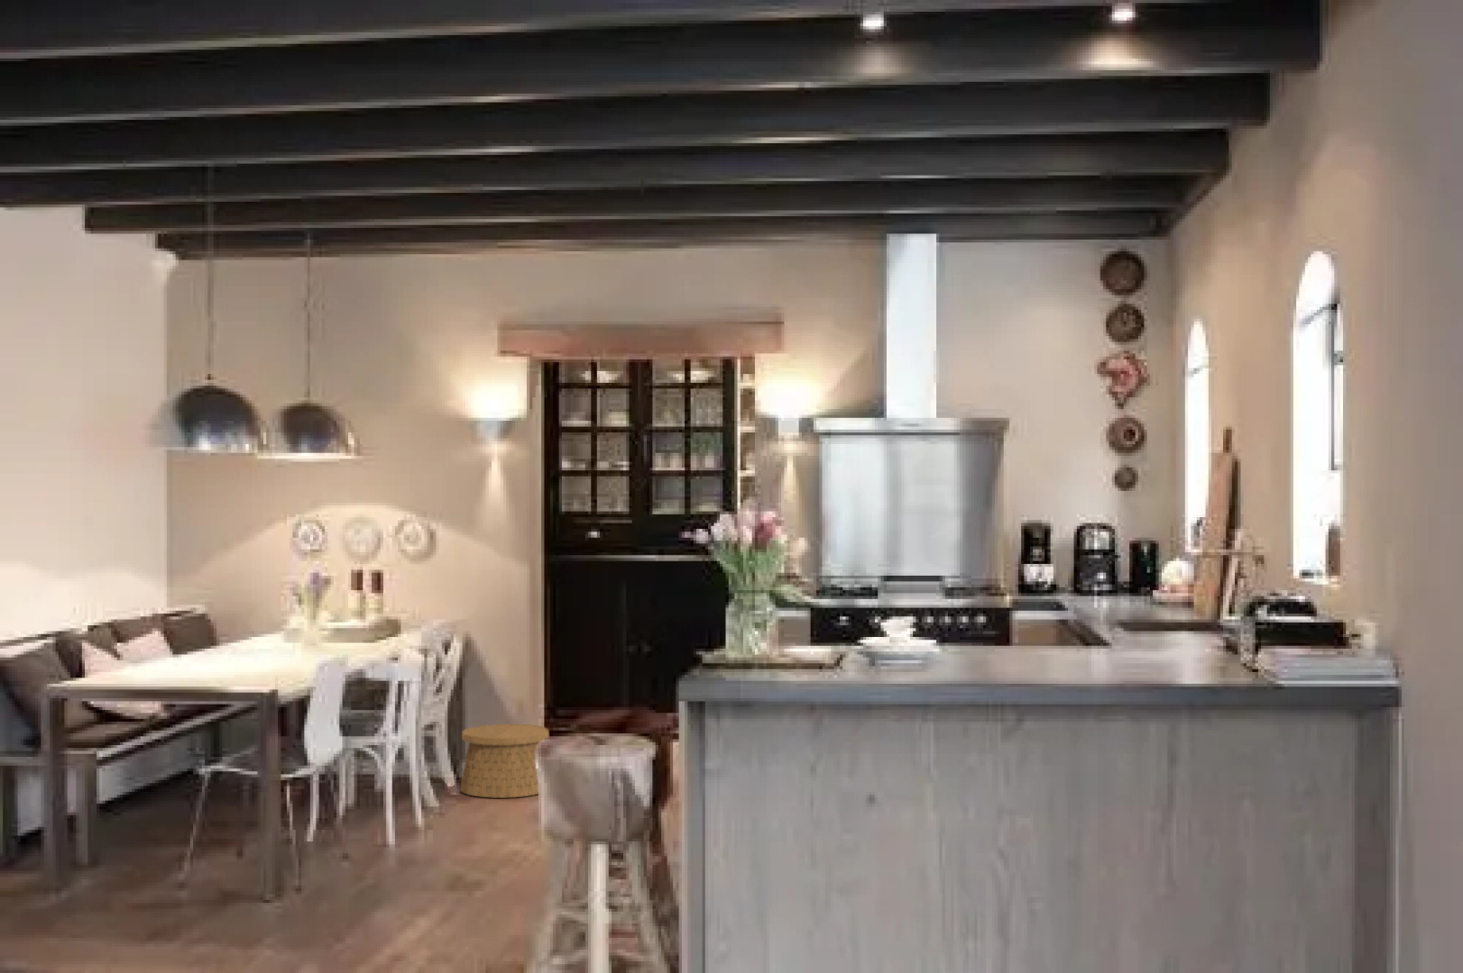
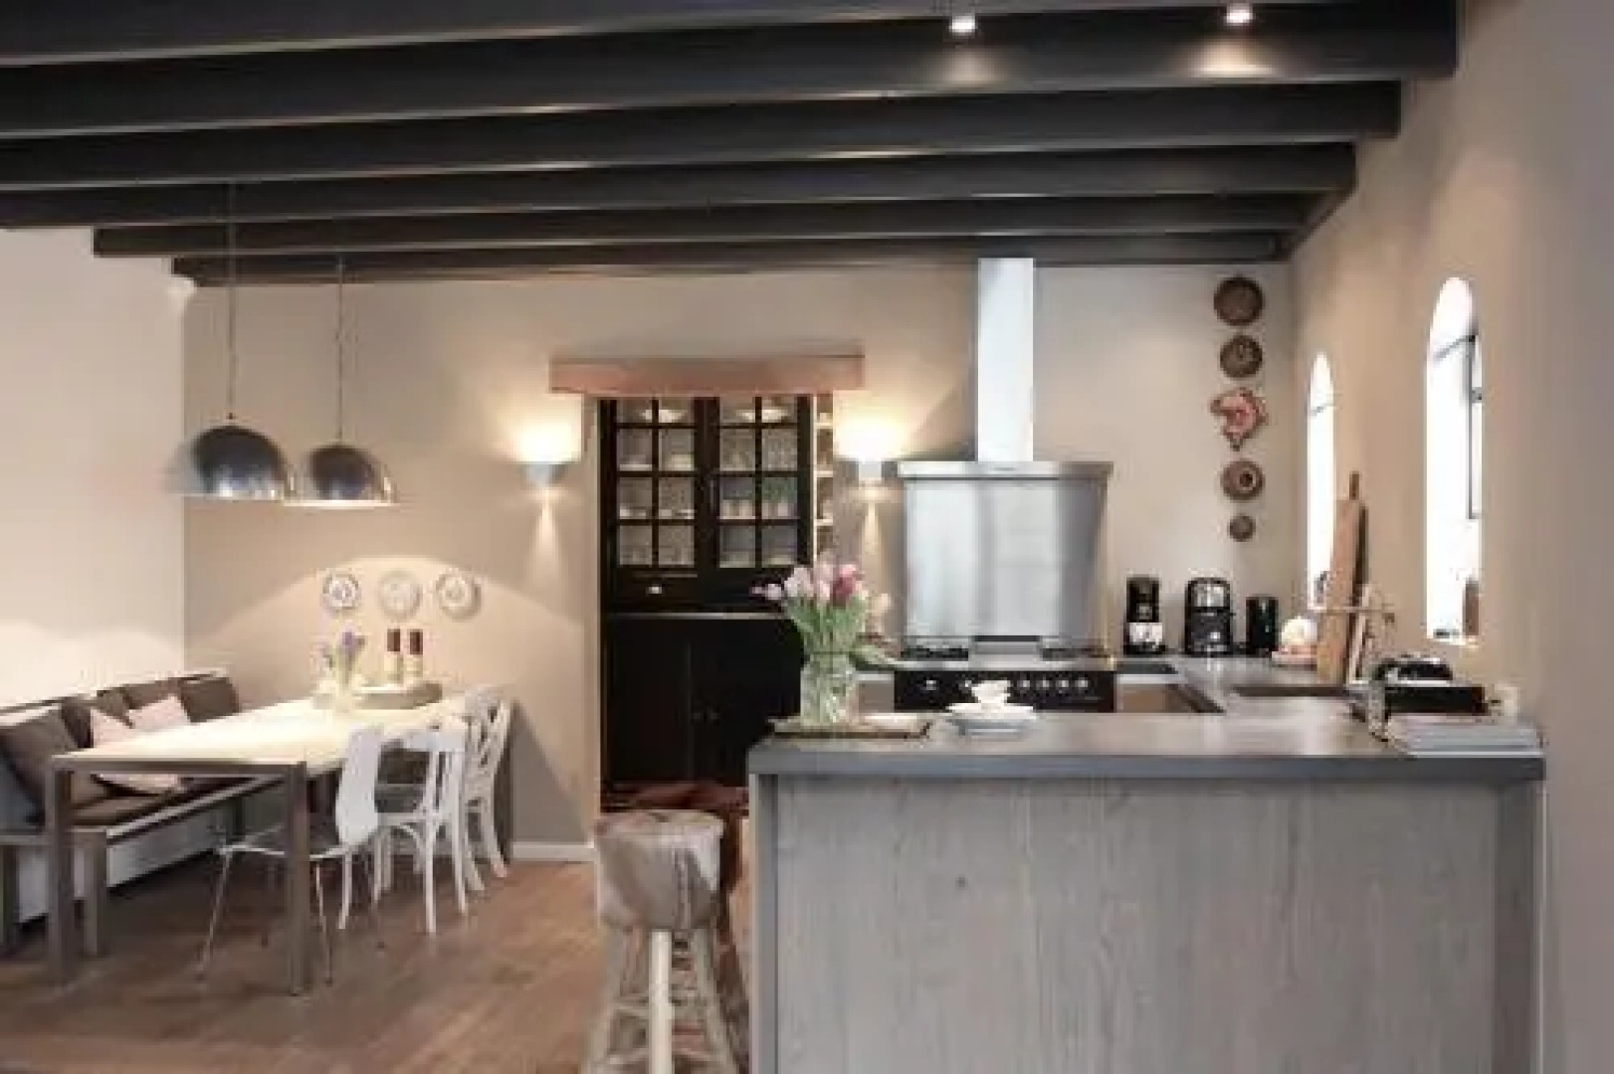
- basket (507, 759)
